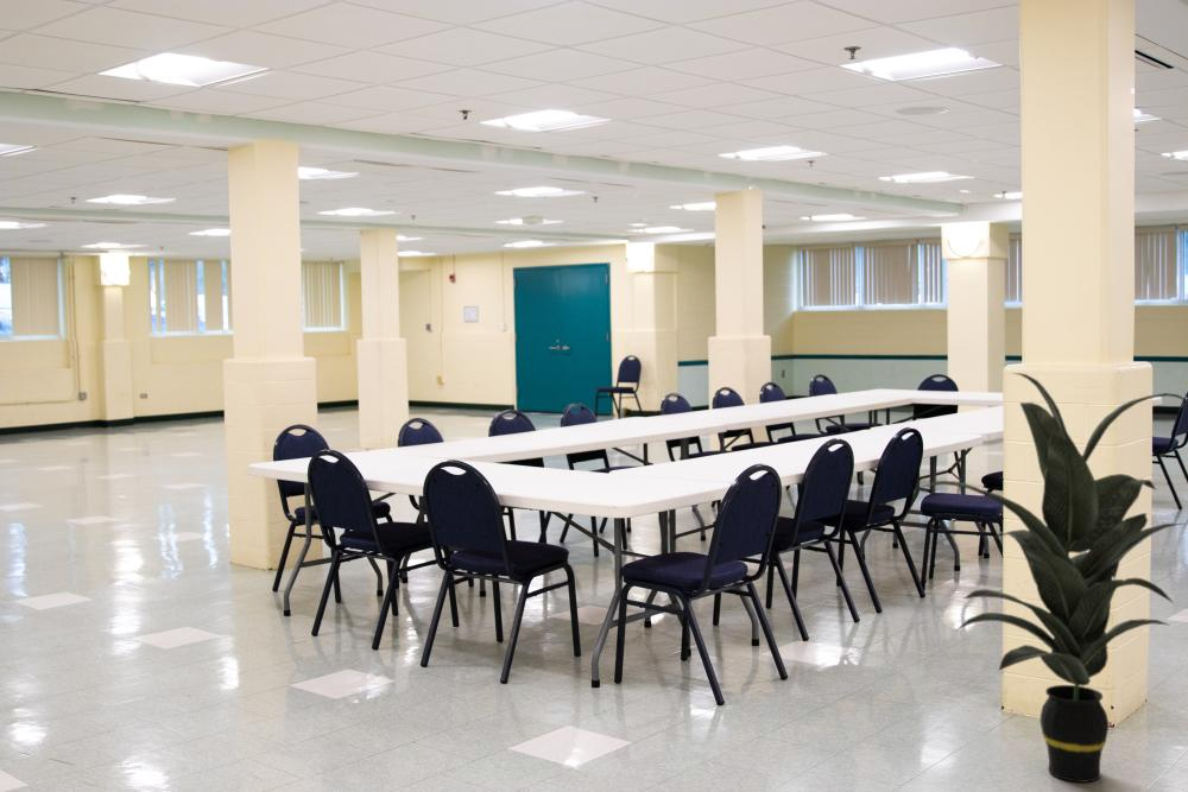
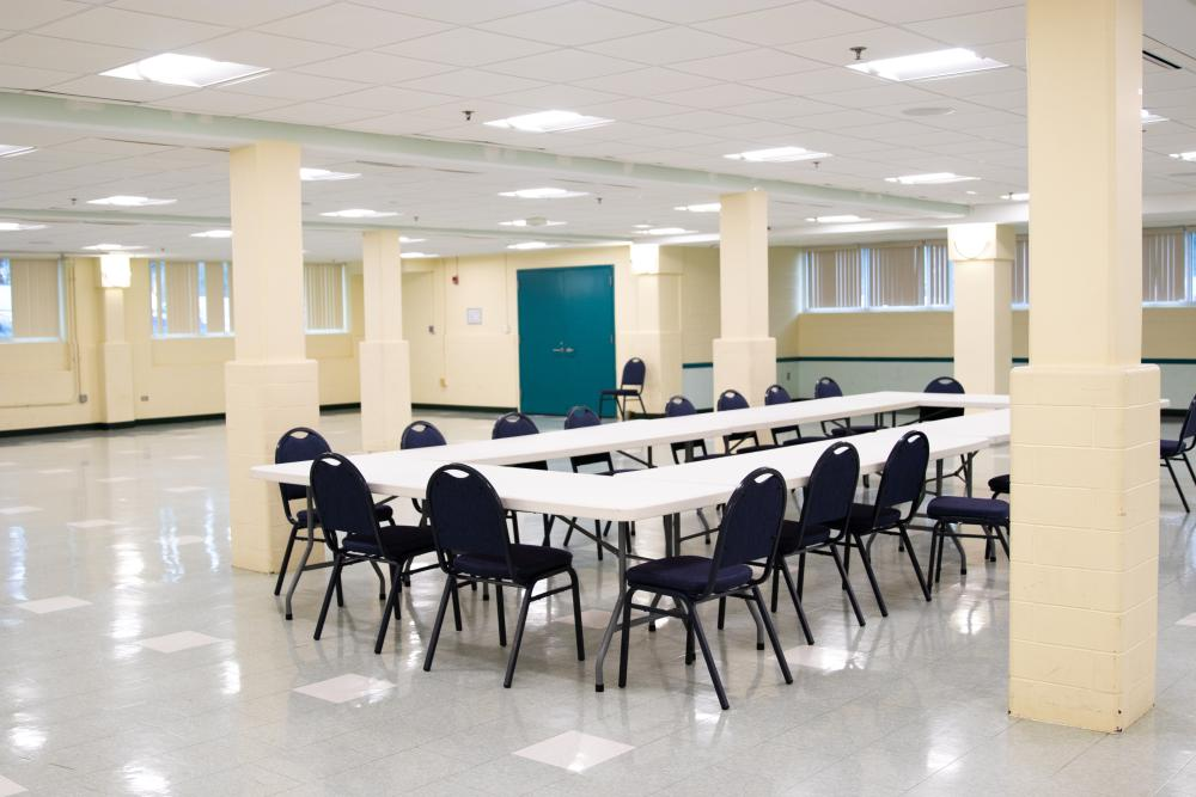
- indoor plant (1061, 571)
